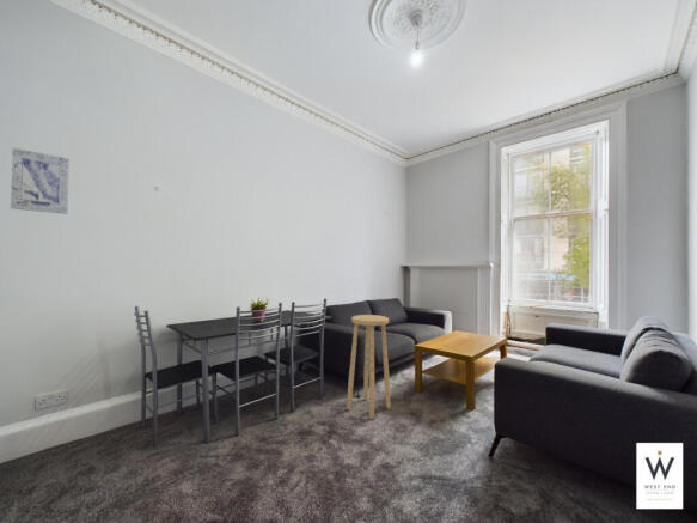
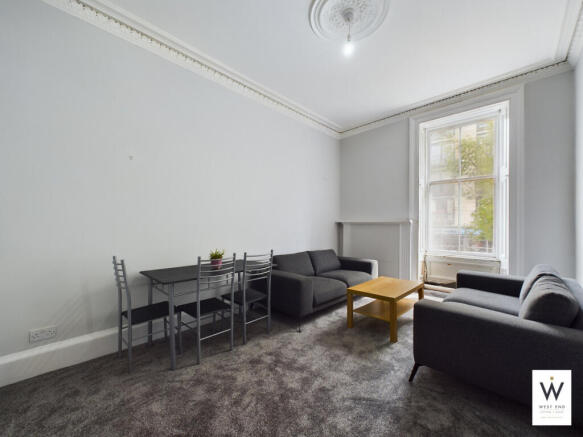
- wall art (41, 182)
- stool (369, 363)
